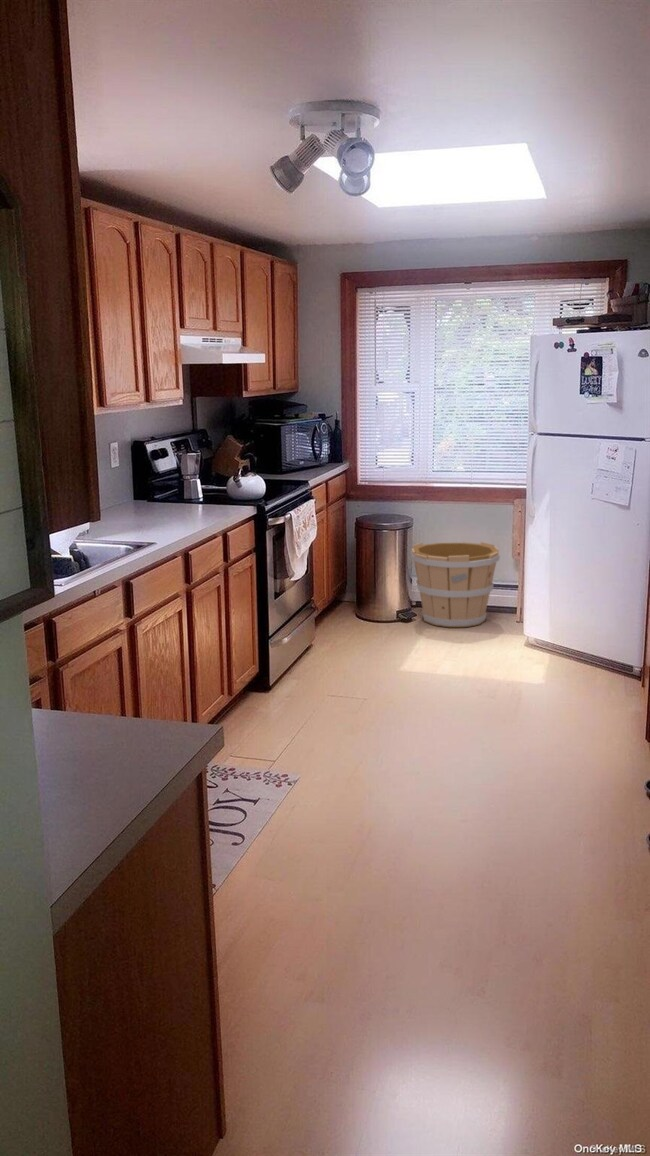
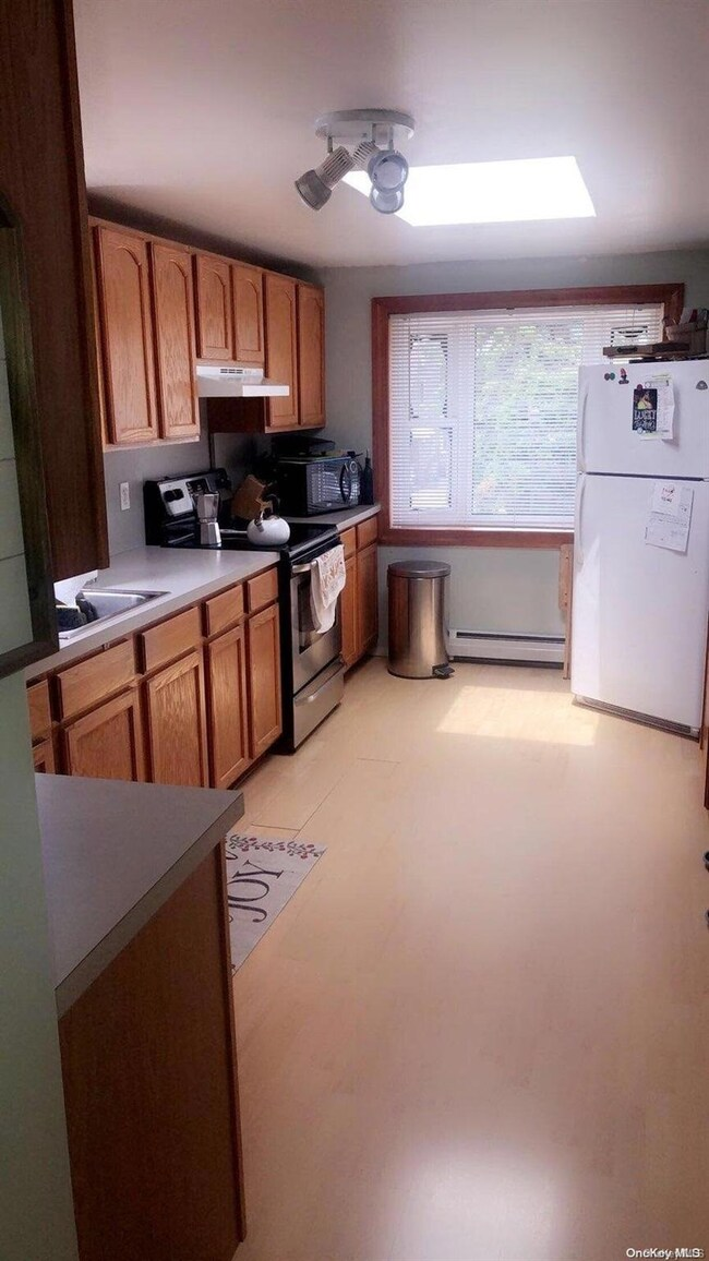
- wooden bucket (454, 583)
